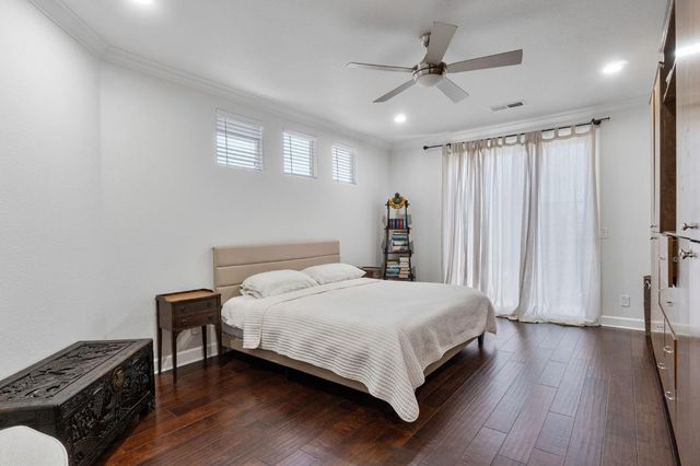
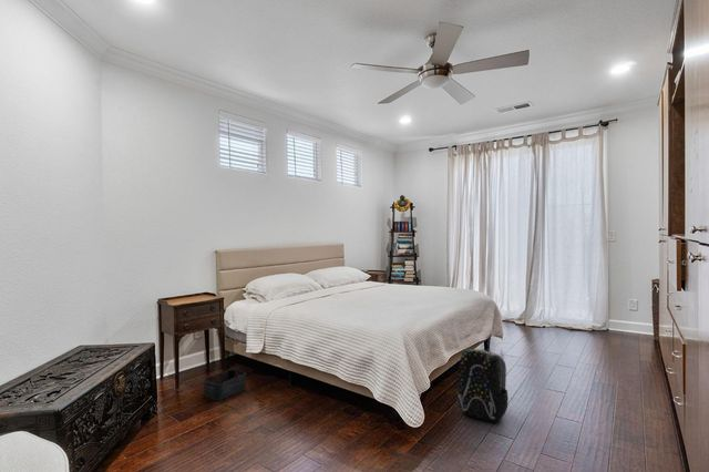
+ backpack (482, 381)
+ storage bin (225, 383)
